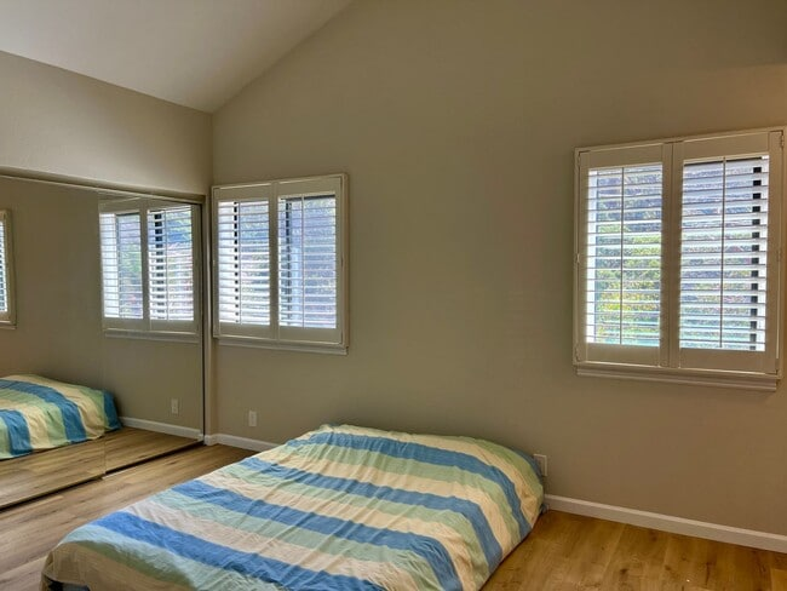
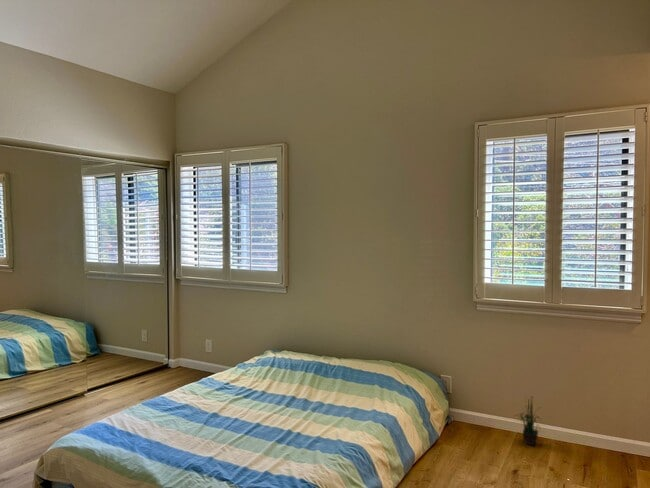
+ potted plant (528, 415)
